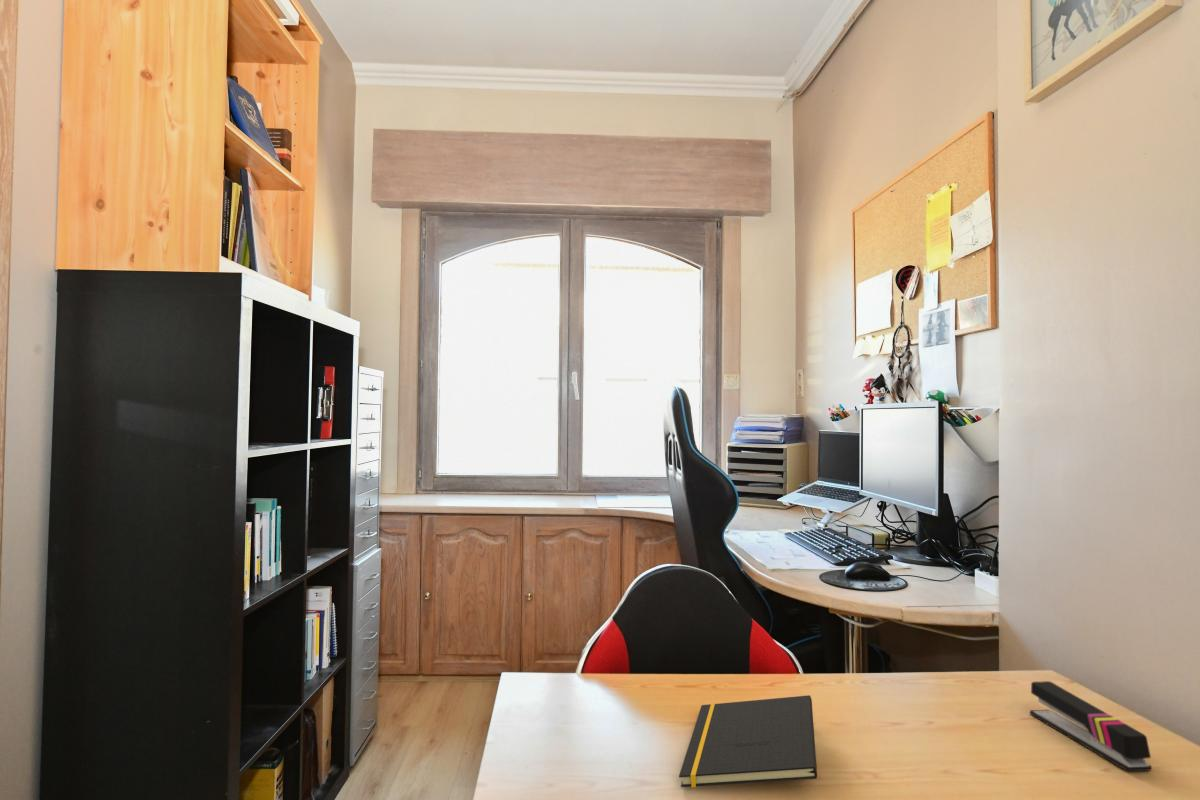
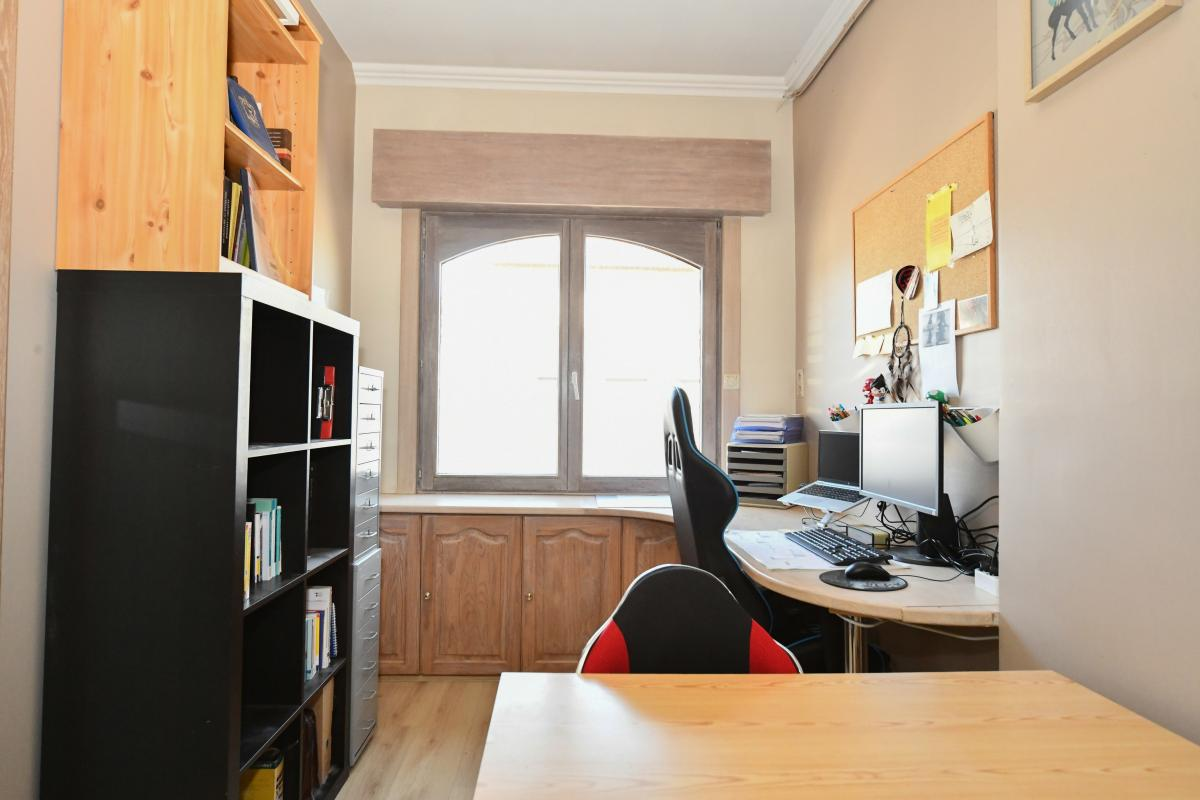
- notepad (751, 737)
- stapler (1085, 721)
